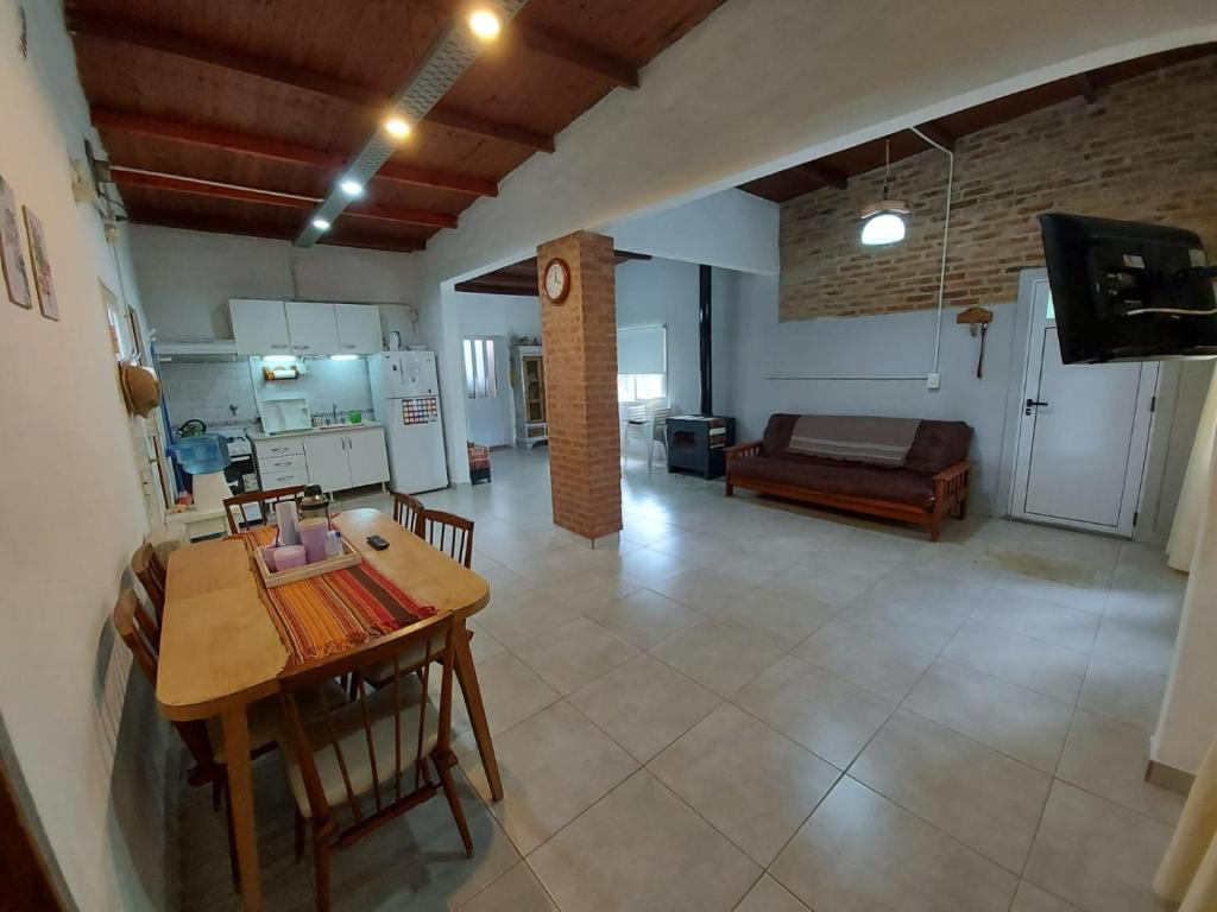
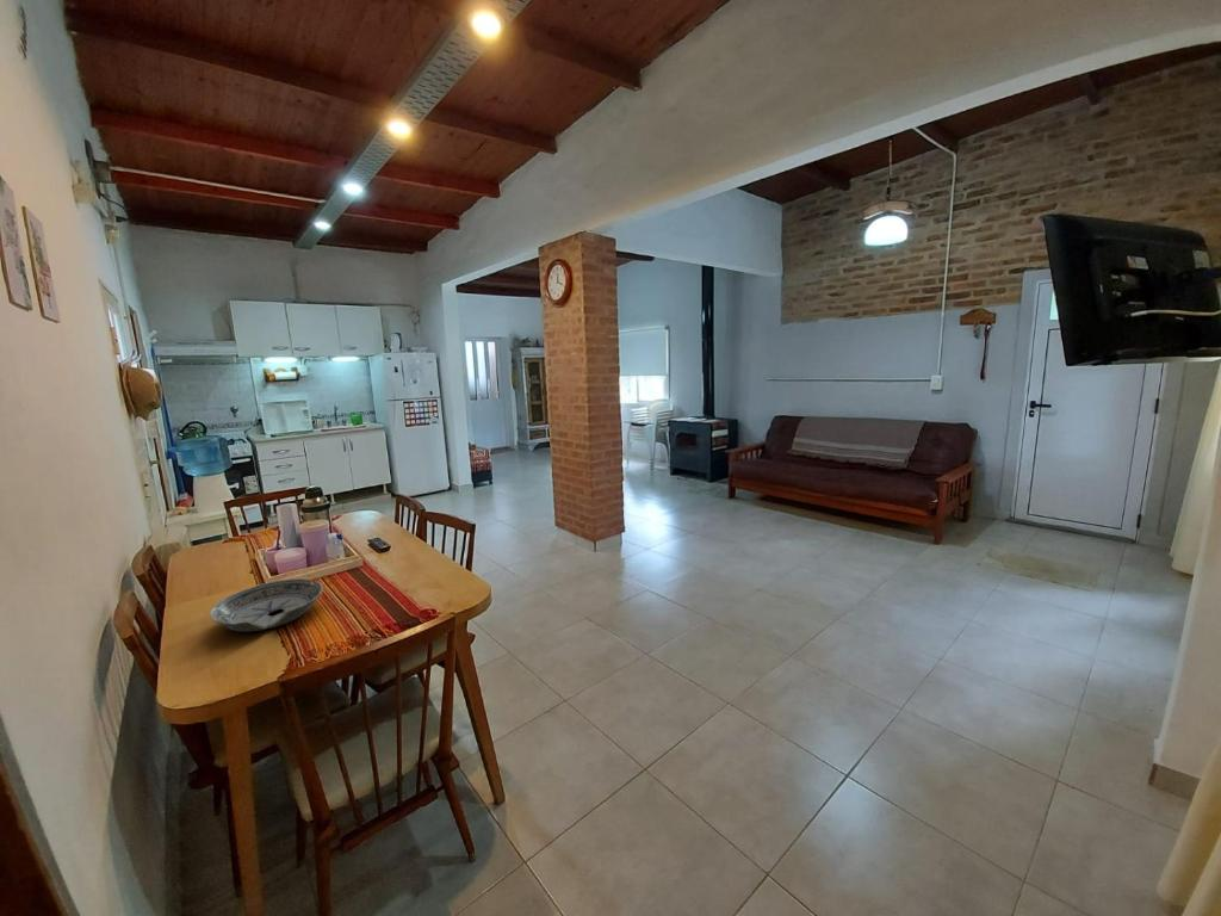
+ bowl (269, 606)
